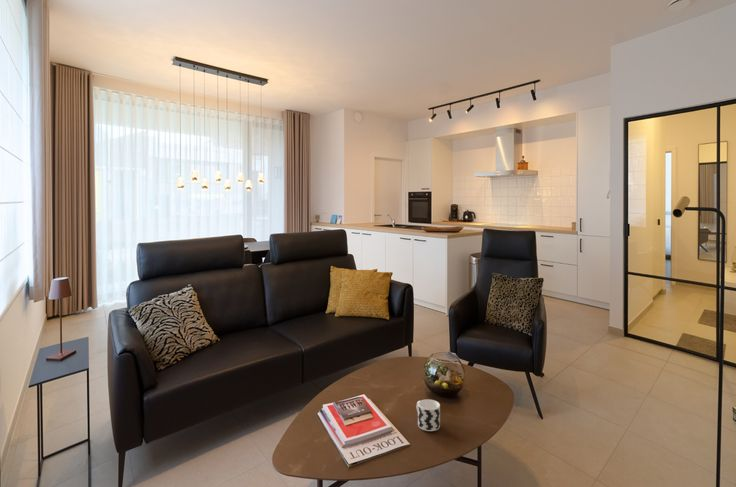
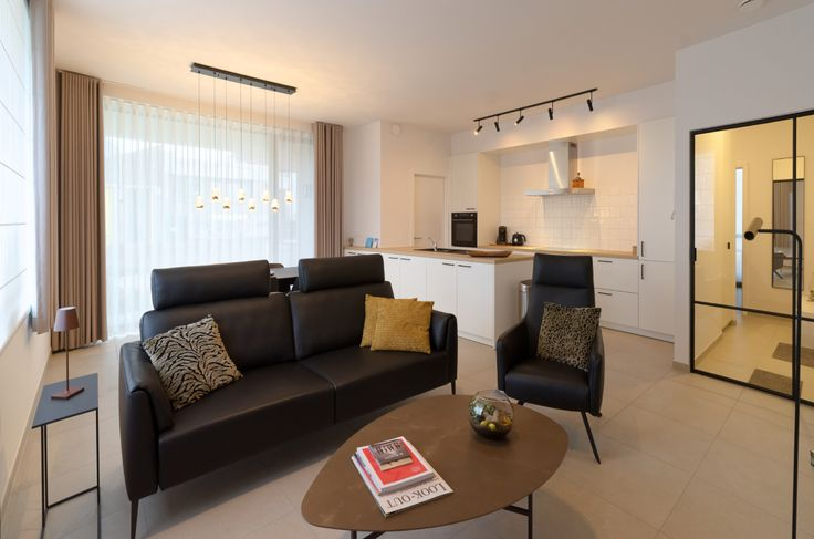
- cup (426, 413)
